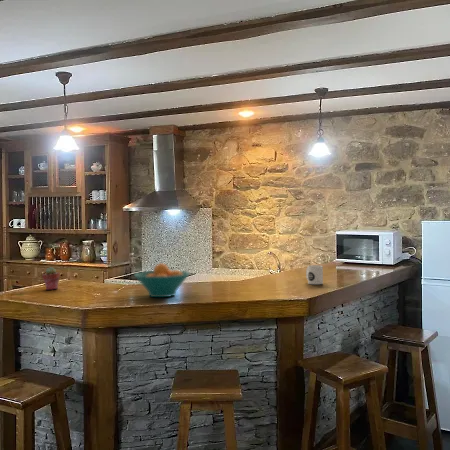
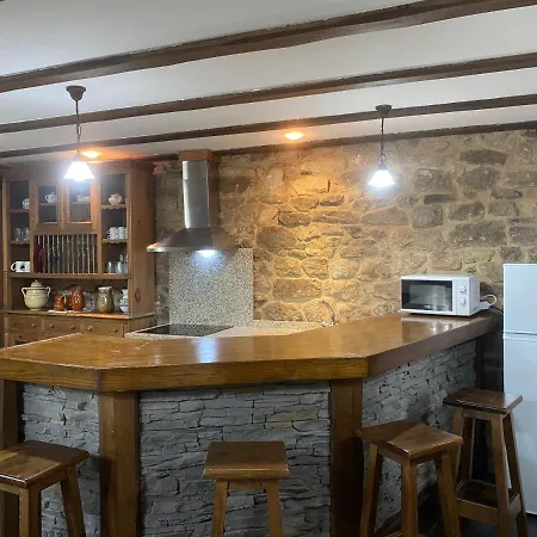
- mug (313, 274)
- potted succulent (51, 278)
- fruit bowl (162, 279)
